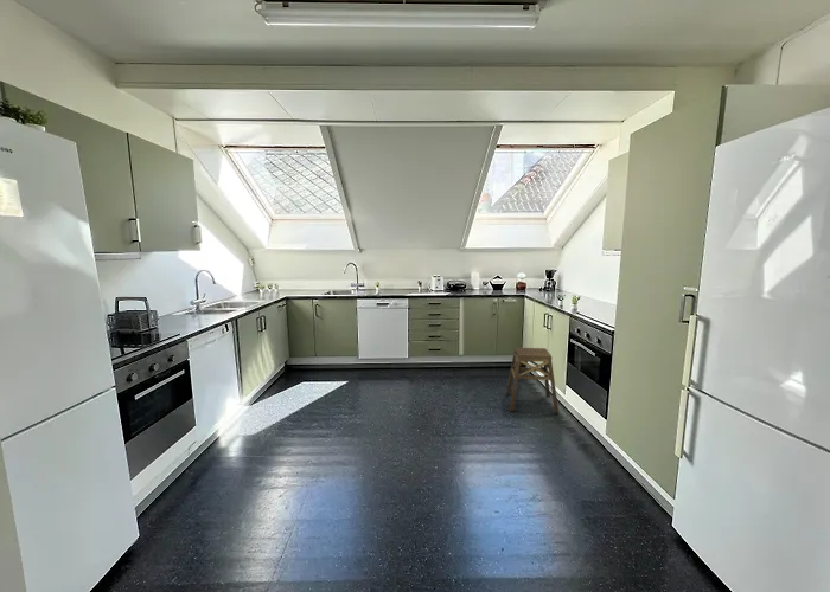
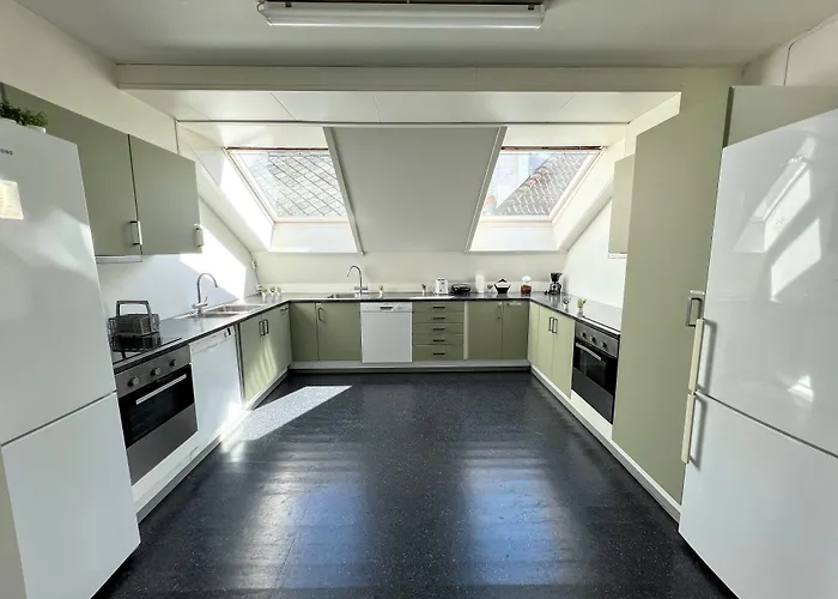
- stool (531, 377)
